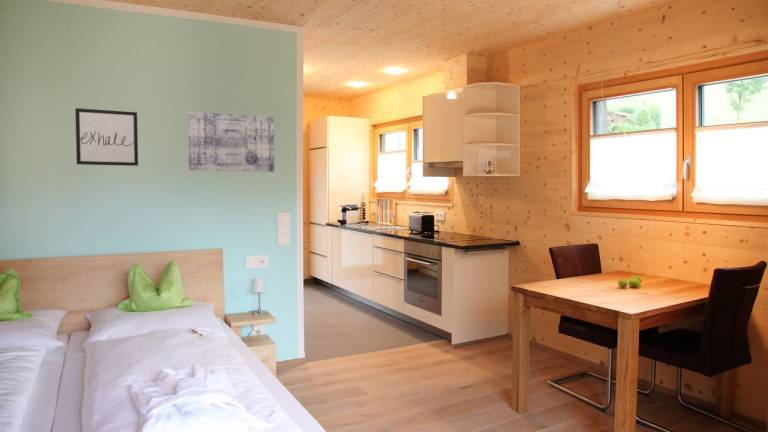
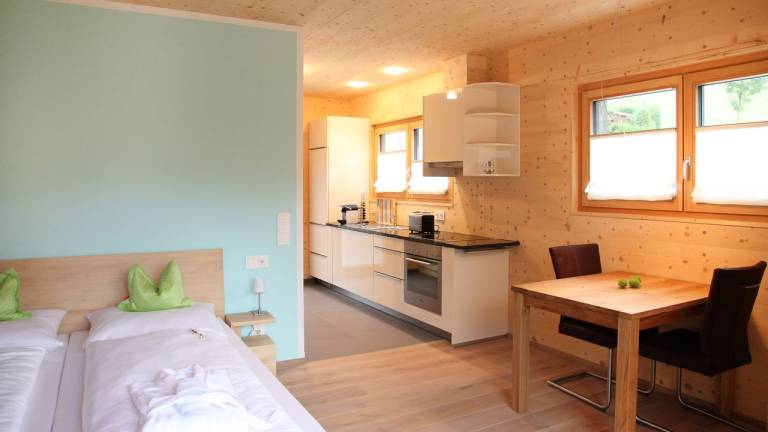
- wall art (107, 137)
- wall art (232, 142)
